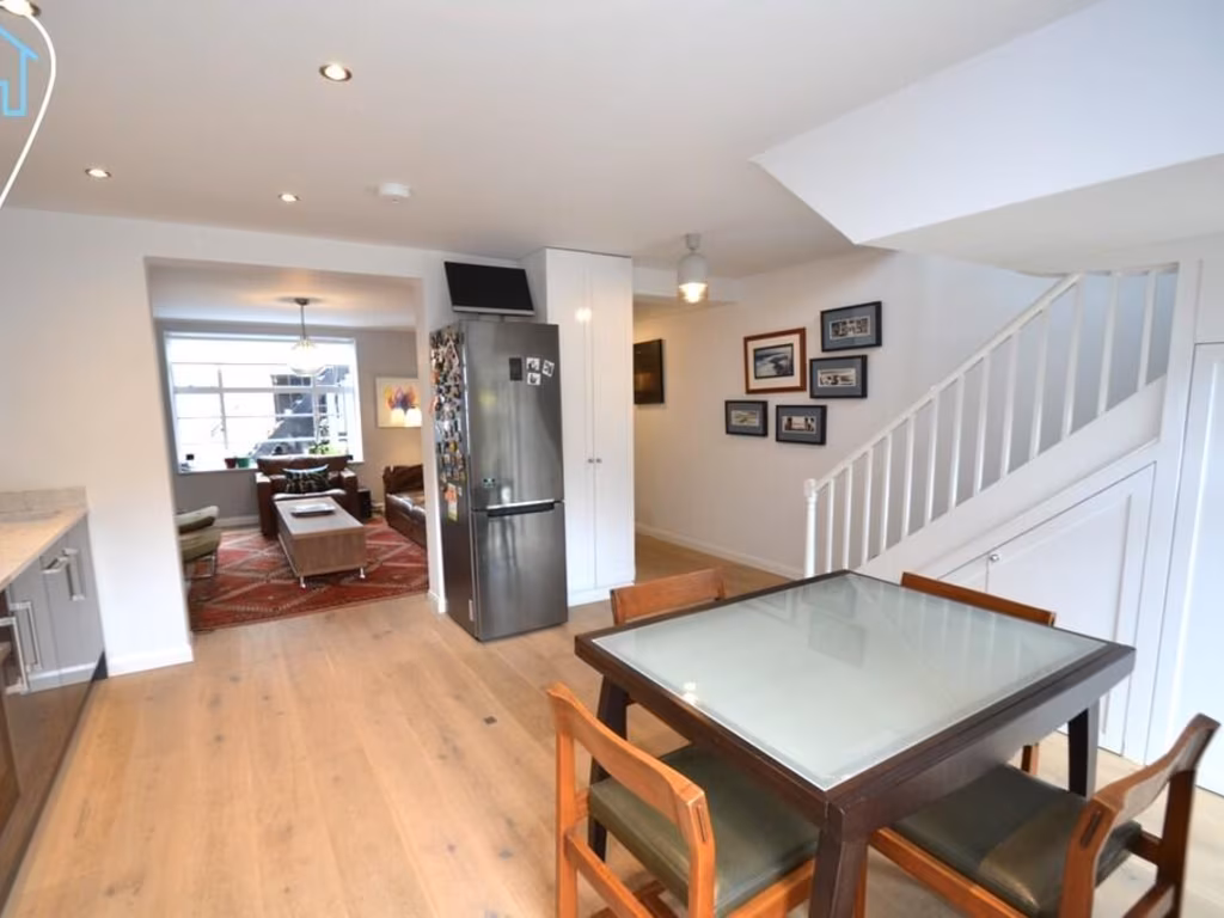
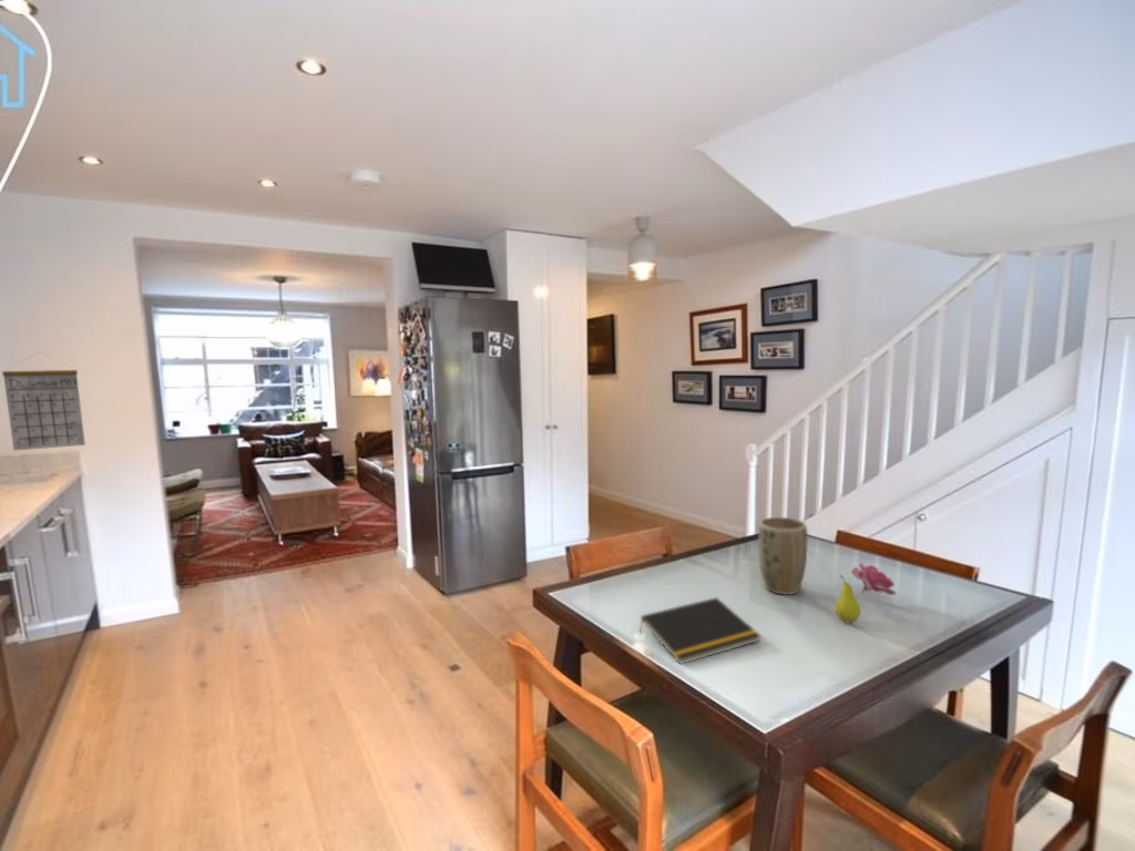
+ plant pot (783, 555)
+ flower (875, 581)
+ fruit (848, 598)
+ calendar (44, 400)
+ notepad (699, 627)
